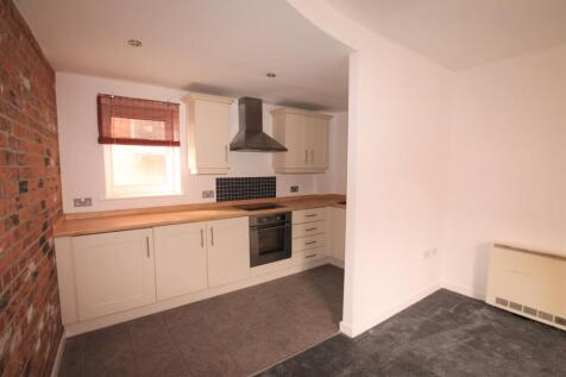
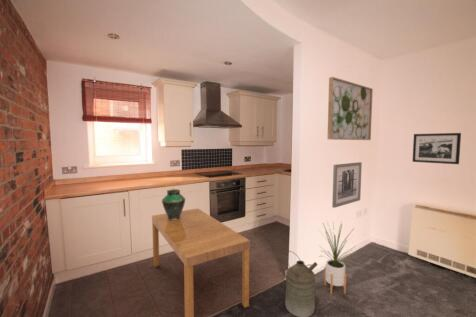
+ house plant (336, 256)
+ dining table (194, 254)
+ wall art (352, 111)
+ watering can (298, 280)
+ vase (173, 203)
+ picture frame (435, 148)
+ wall art (347, 183)
